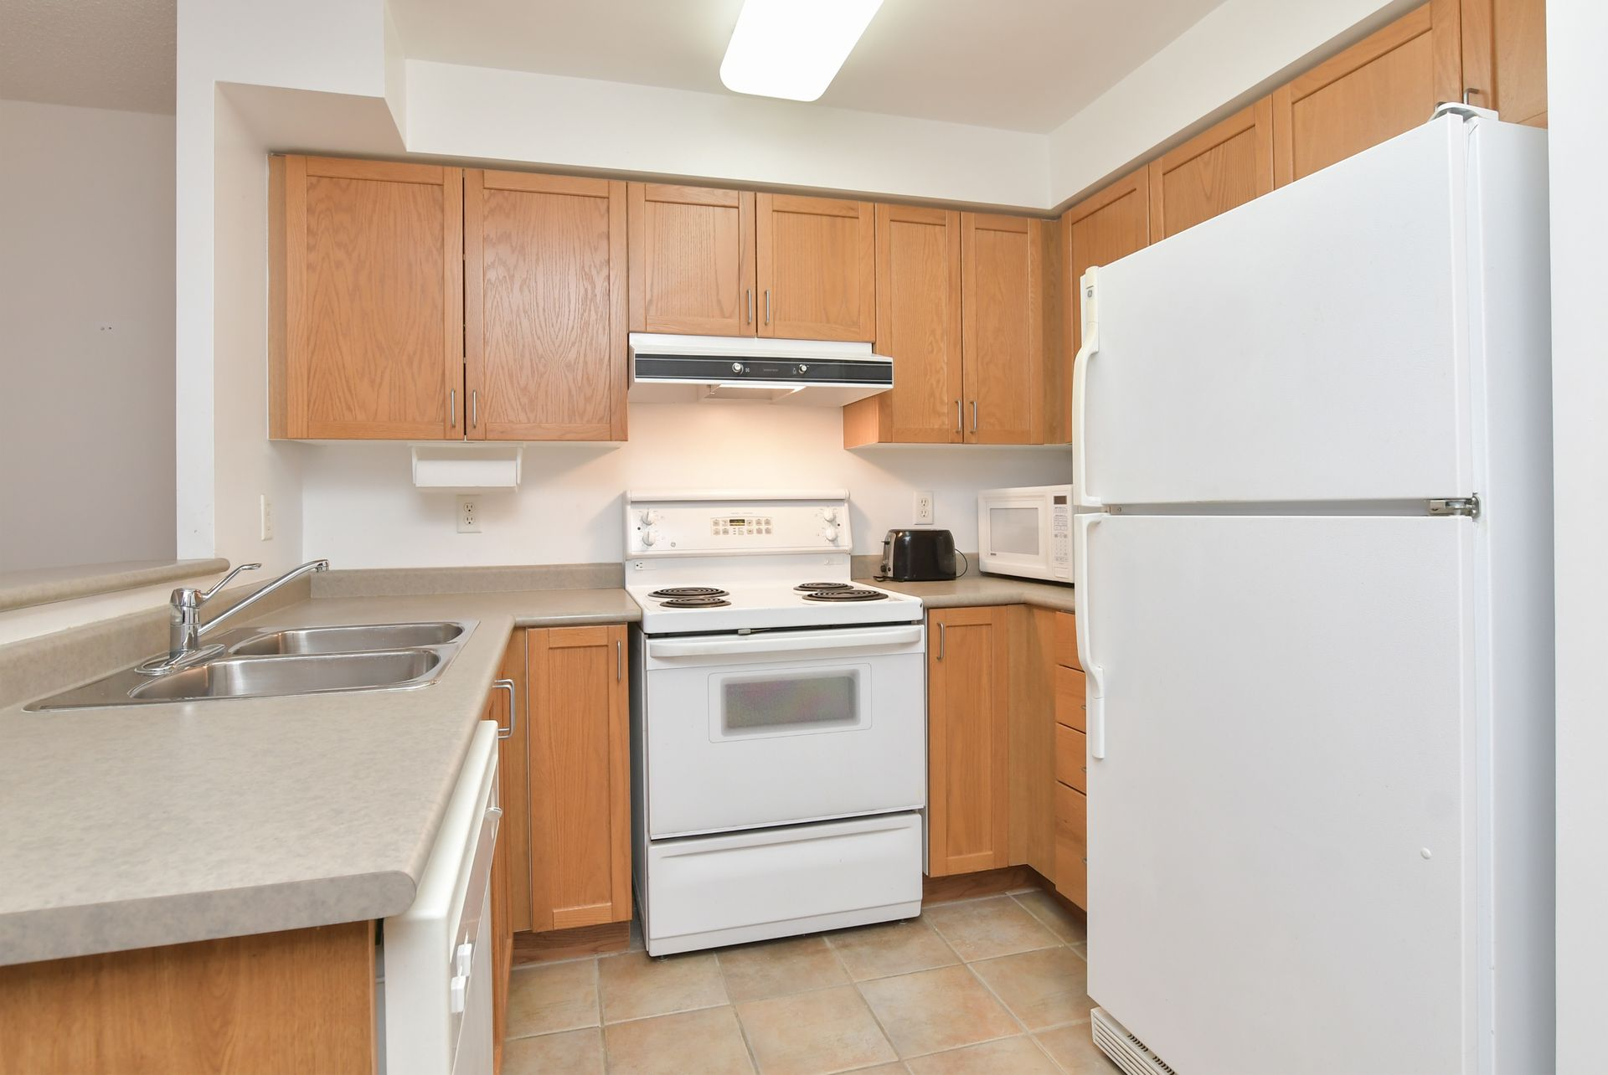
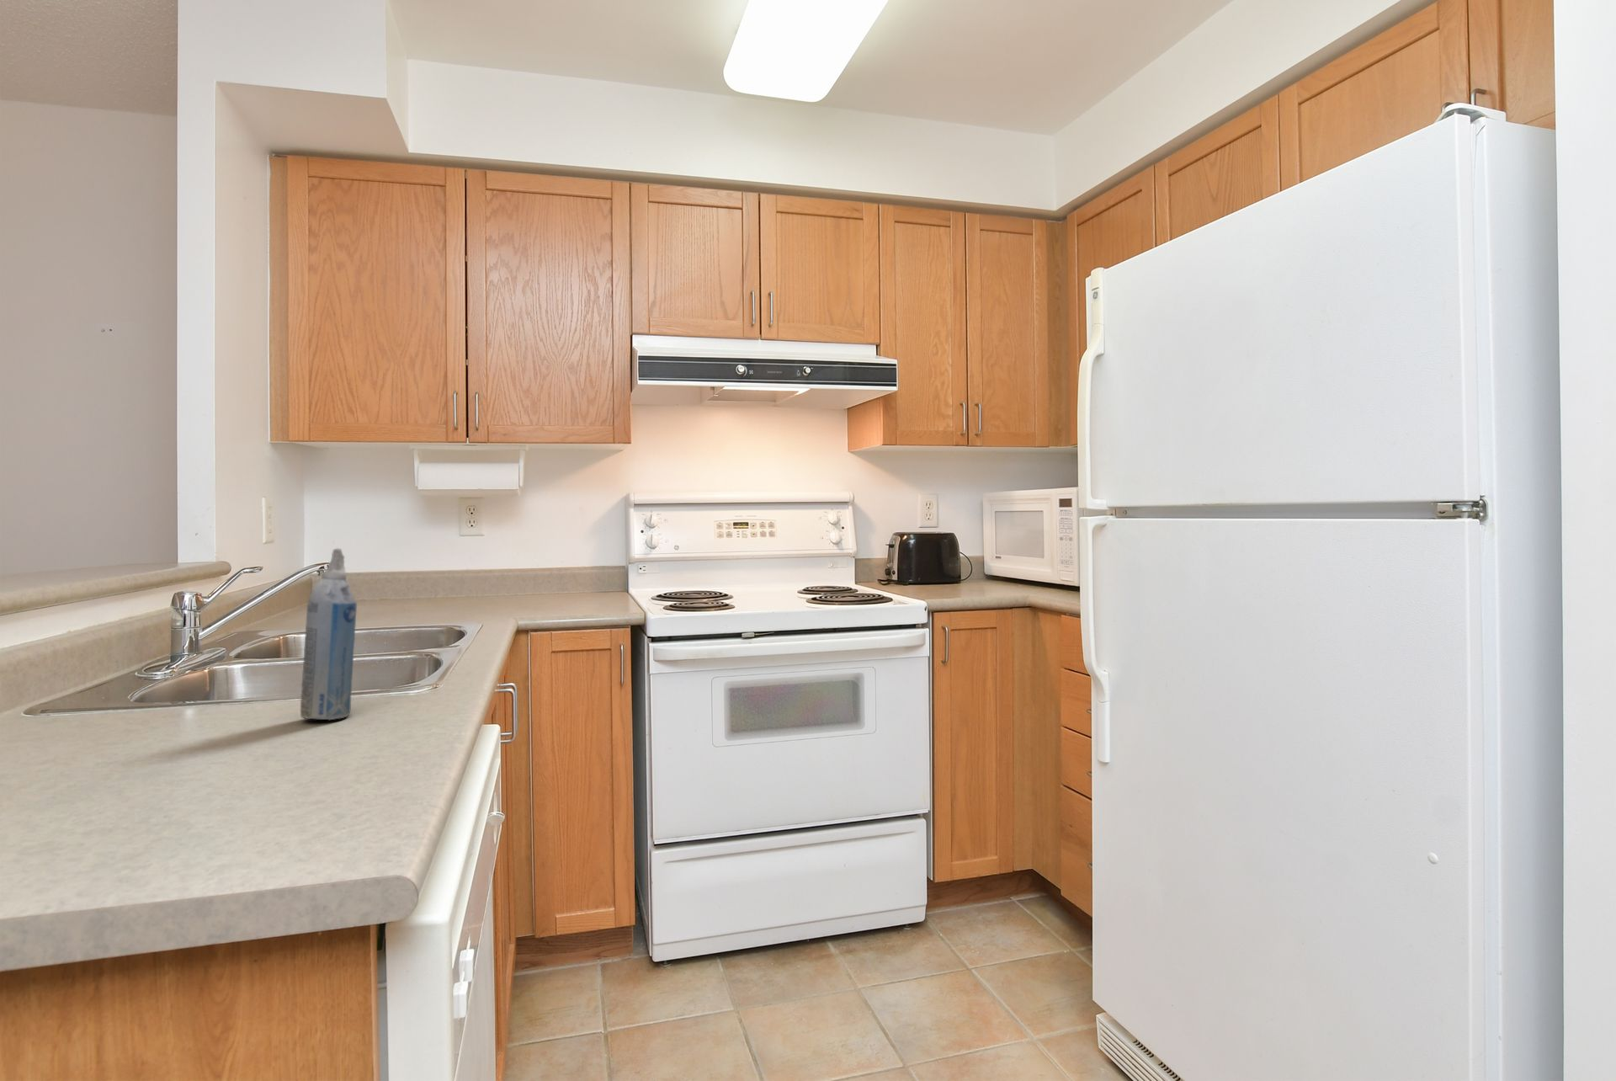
+ aerosol can (328, 632)
